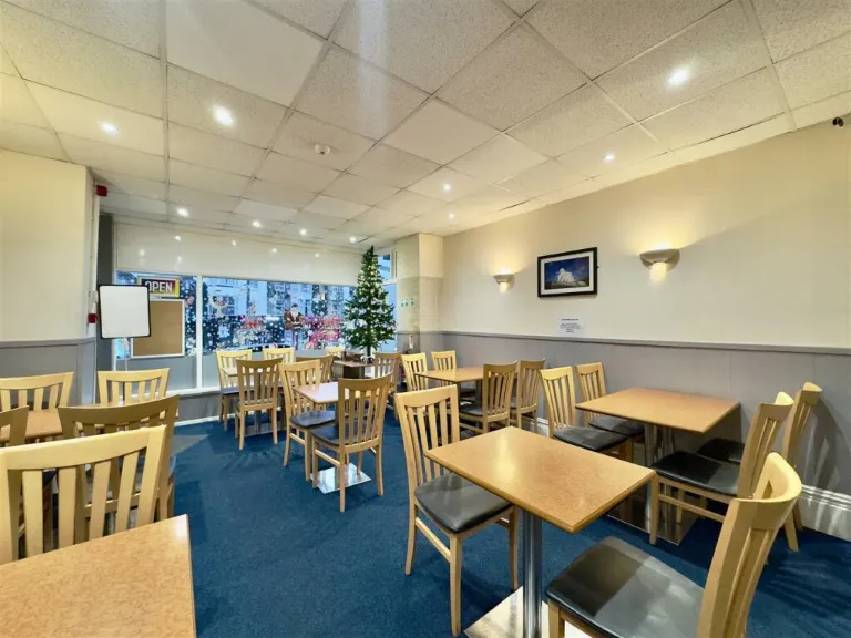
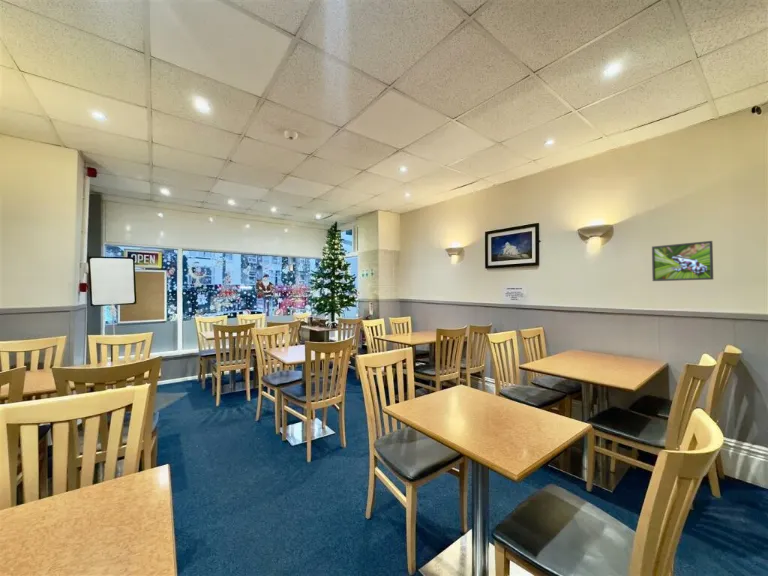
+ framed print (680, 262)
